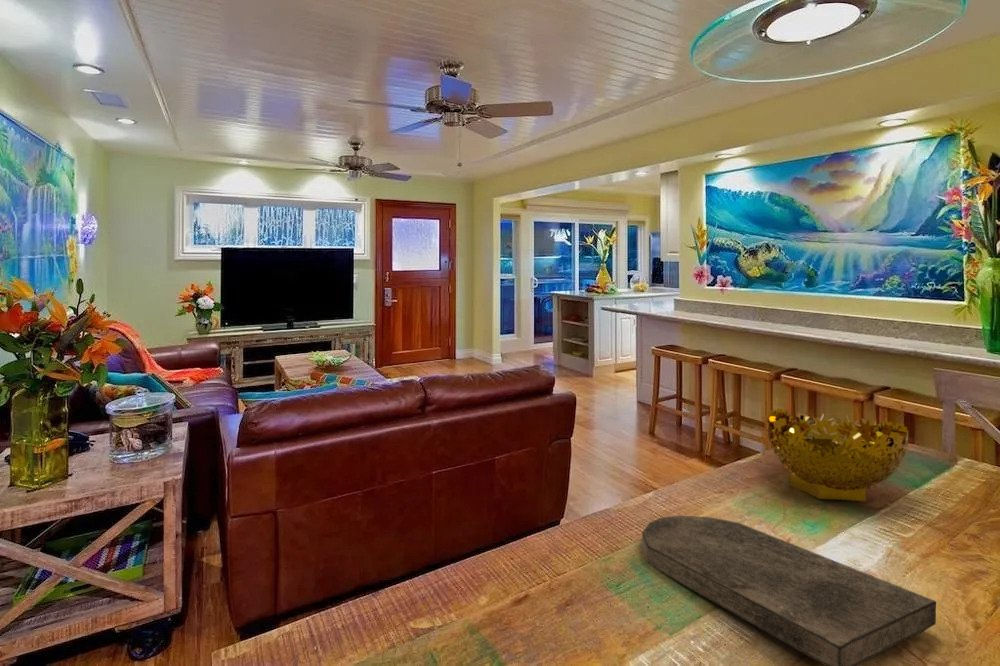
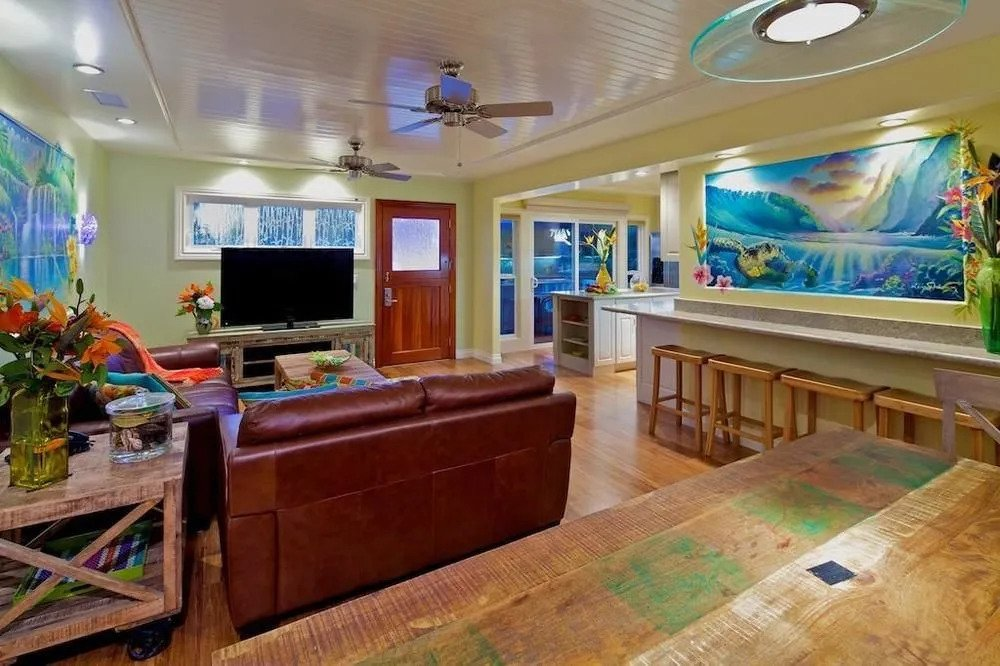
- cutting board (752, 569)
- decorative bowl (833, 453)
